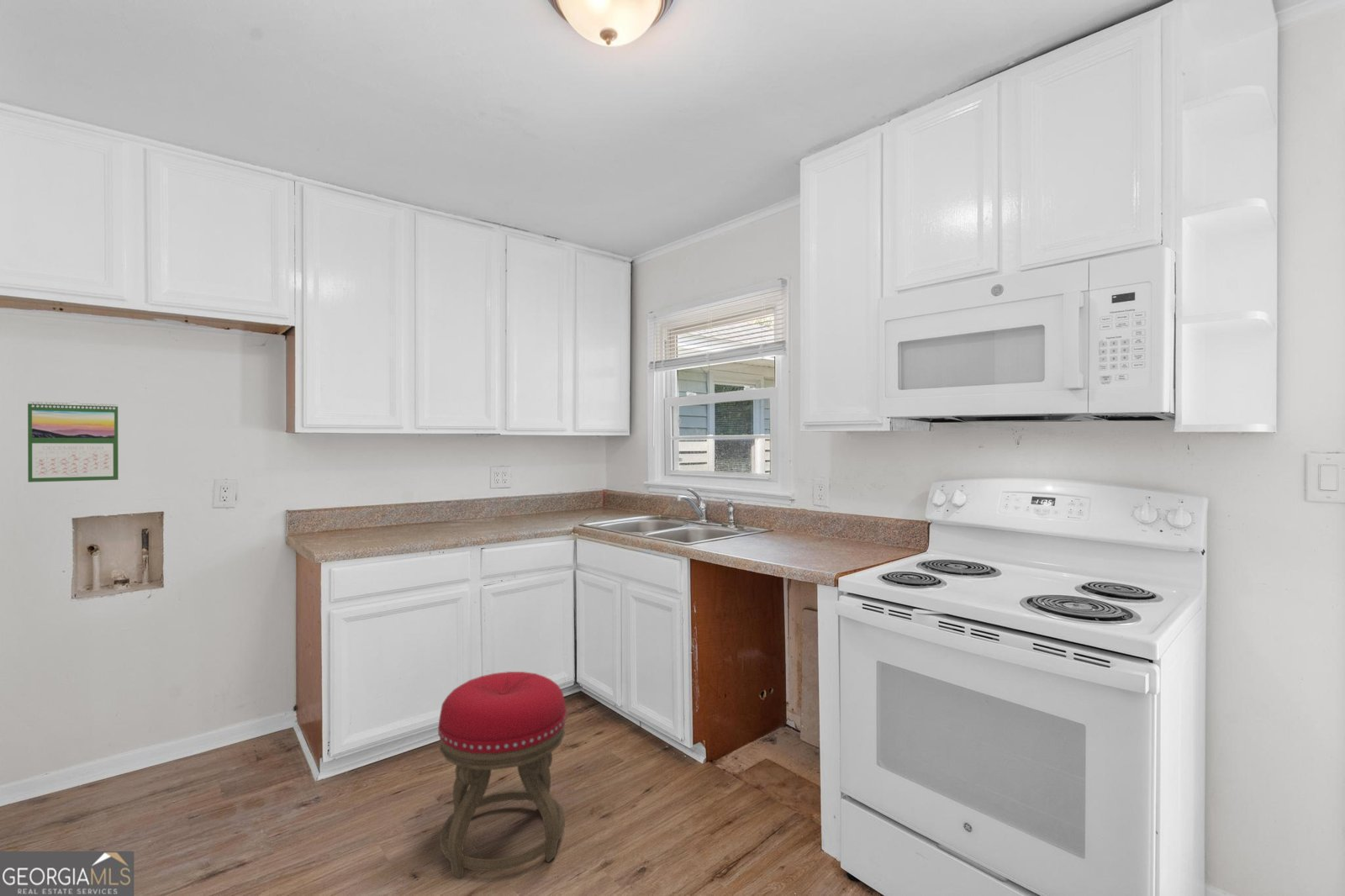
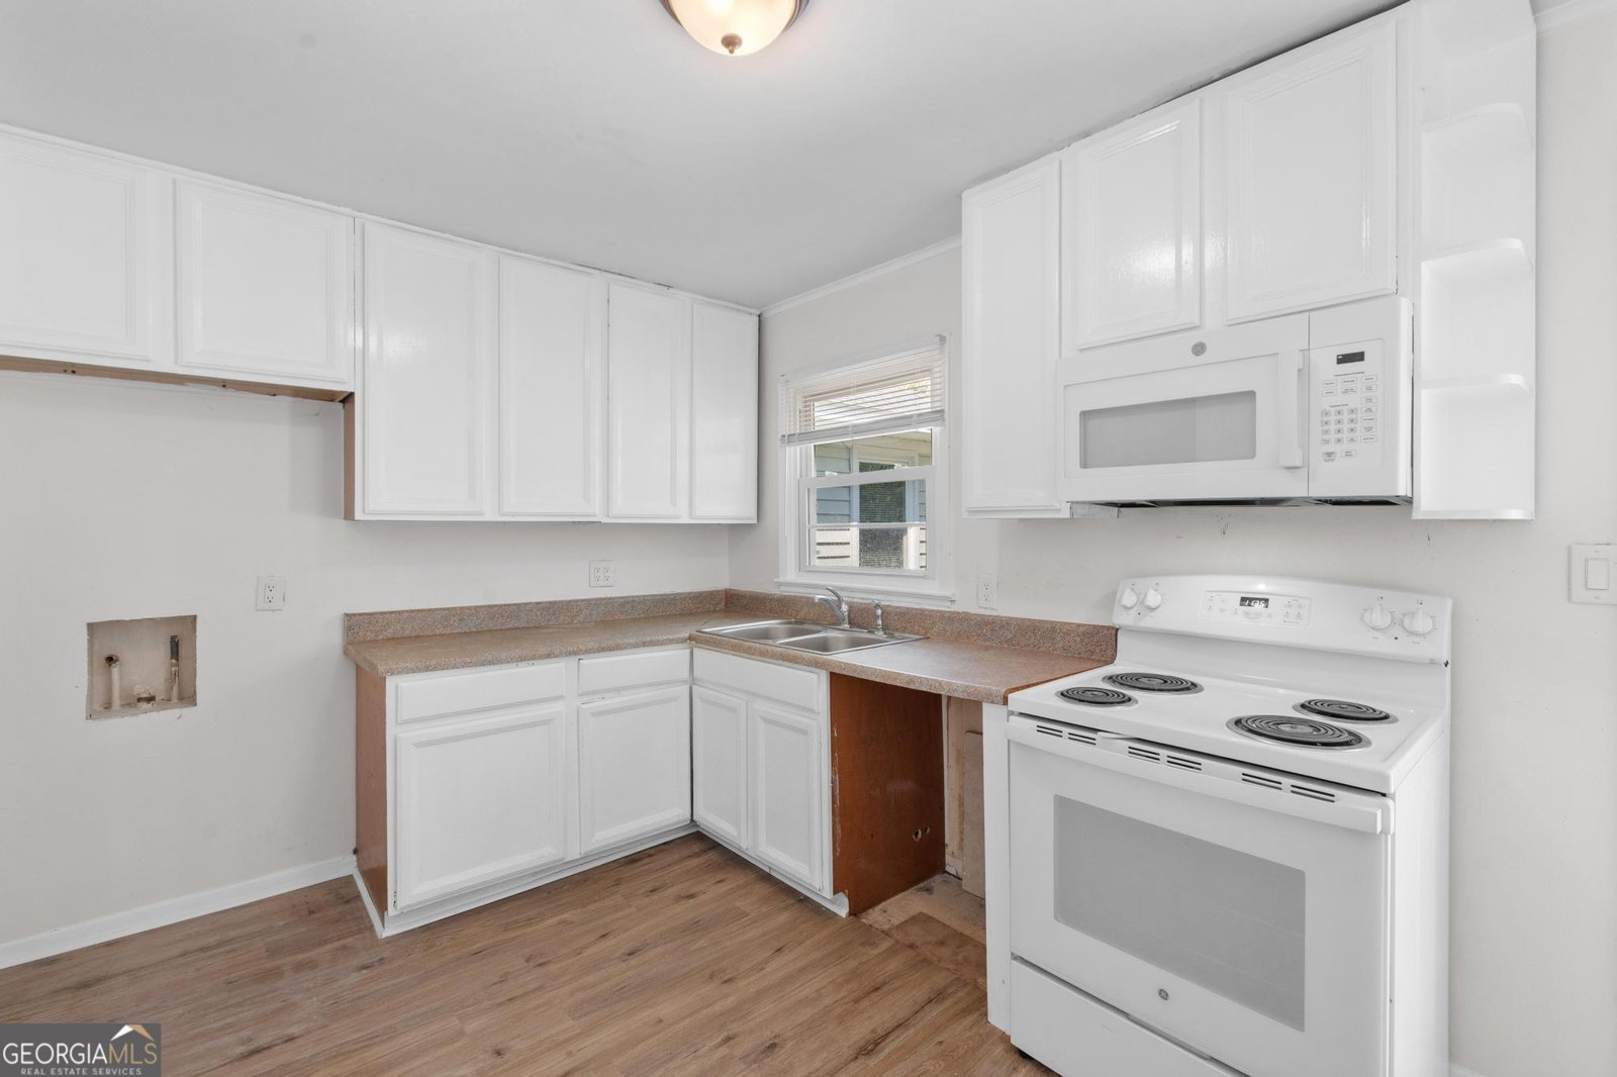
- stool (504, 763)
- calendar (74, 440)
